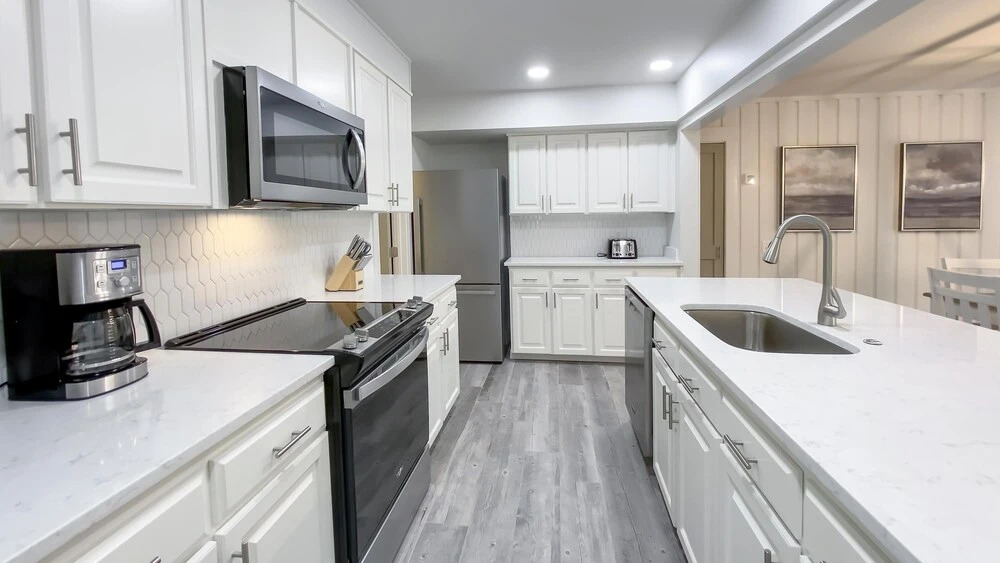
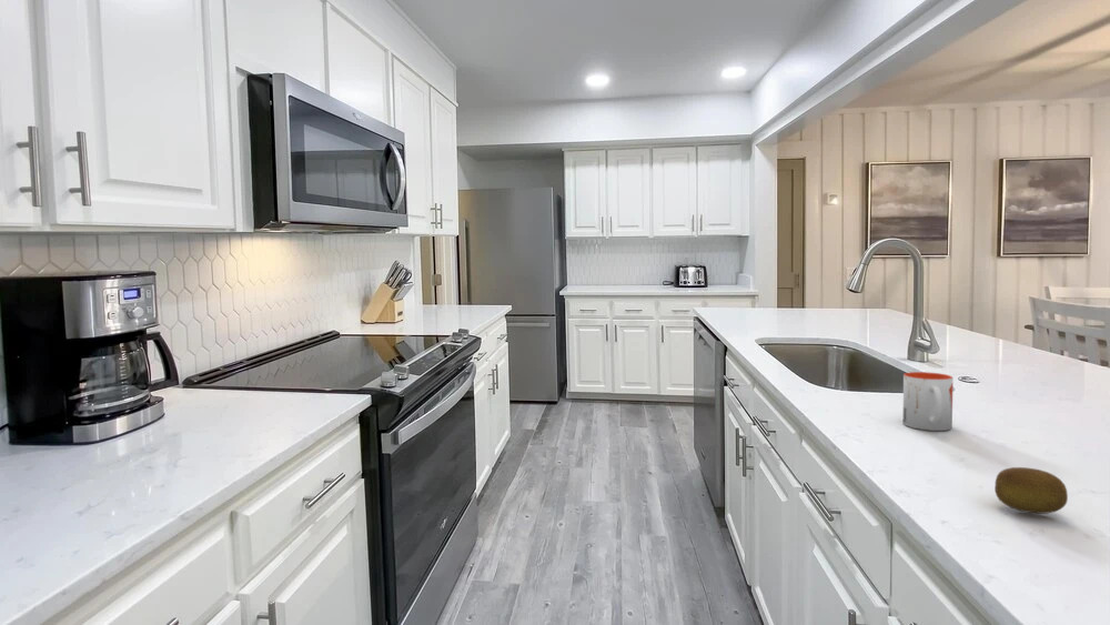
+ mug (929, 402)
+ fruit (1030, 490)
